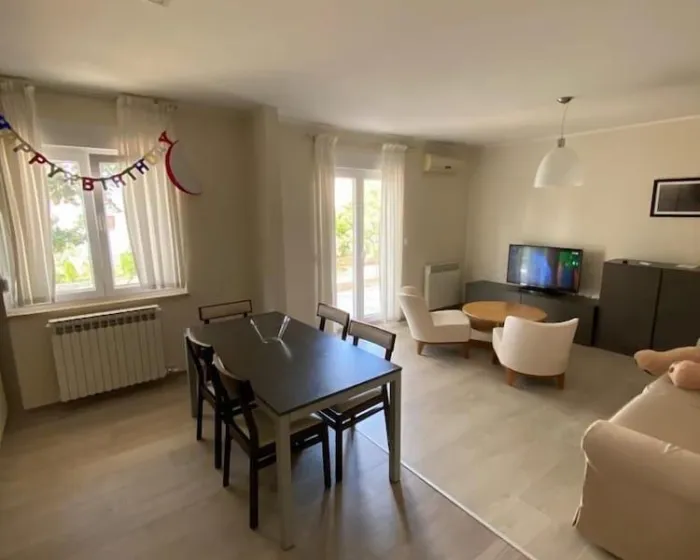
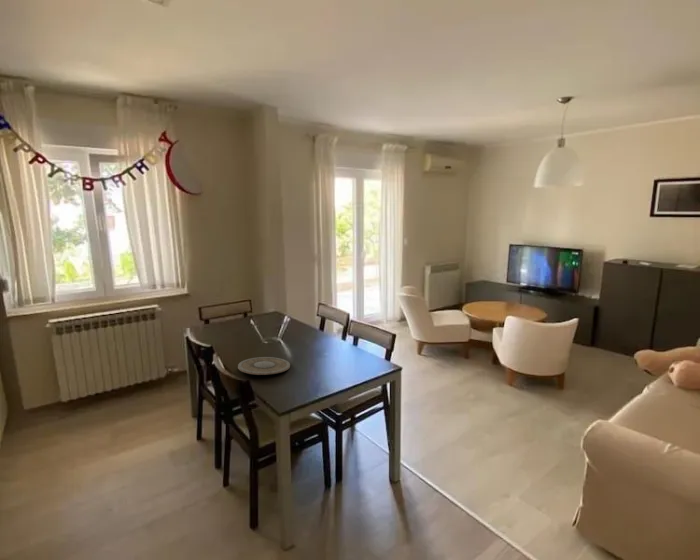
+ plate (264, 365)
